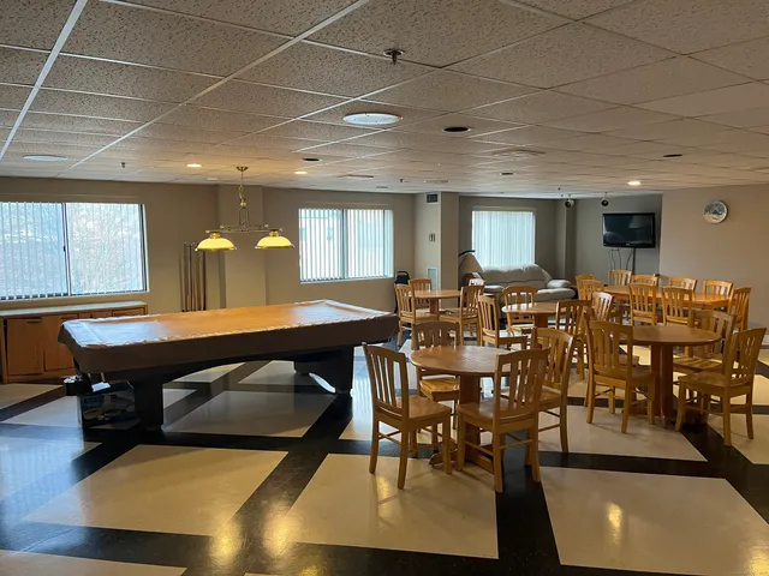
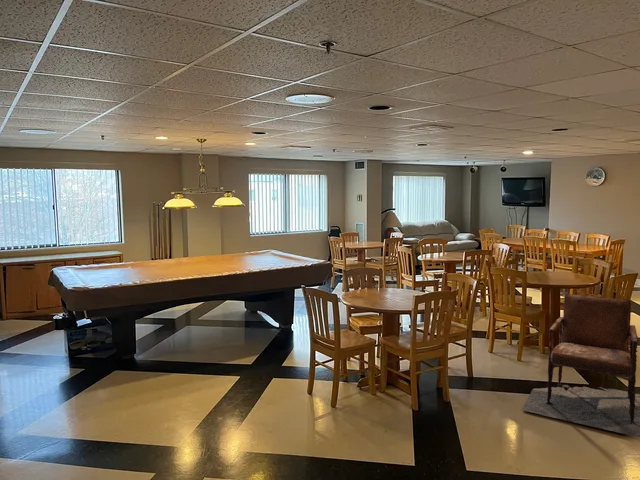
+ armchair (592, 353)
